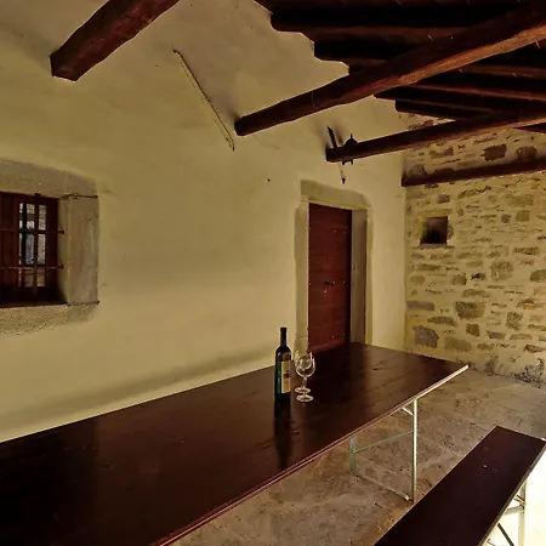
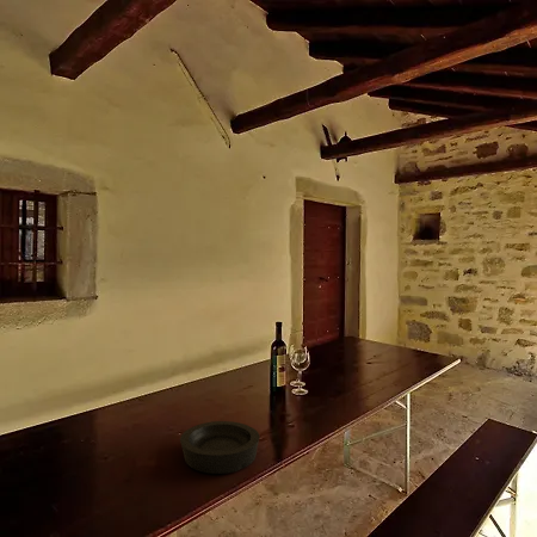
+ bowl (220, 446)
